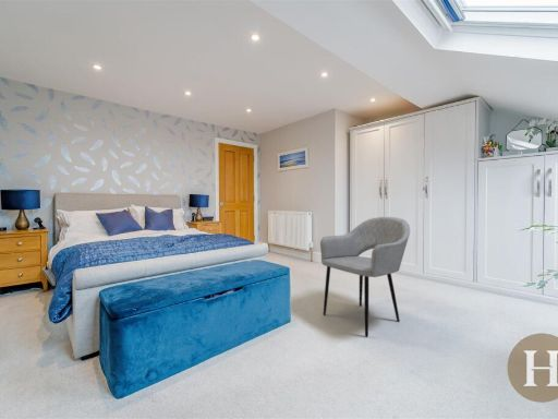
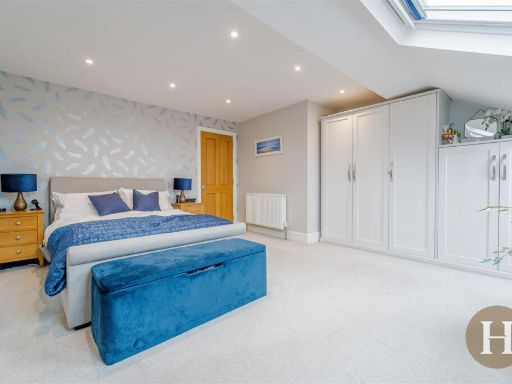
- armchair (366, 267)
